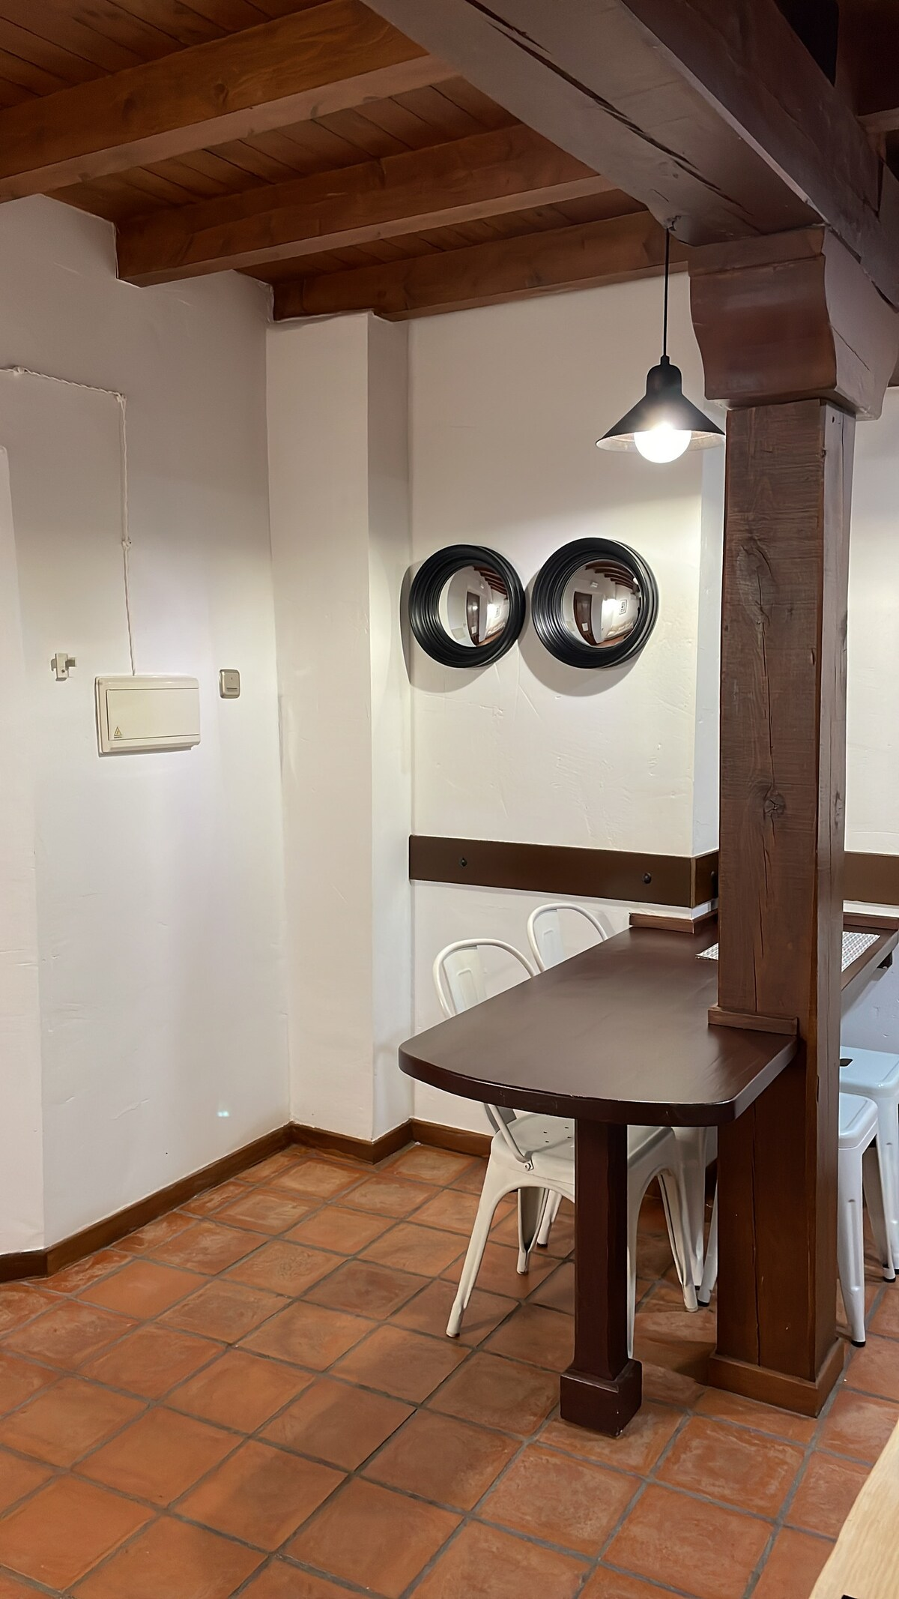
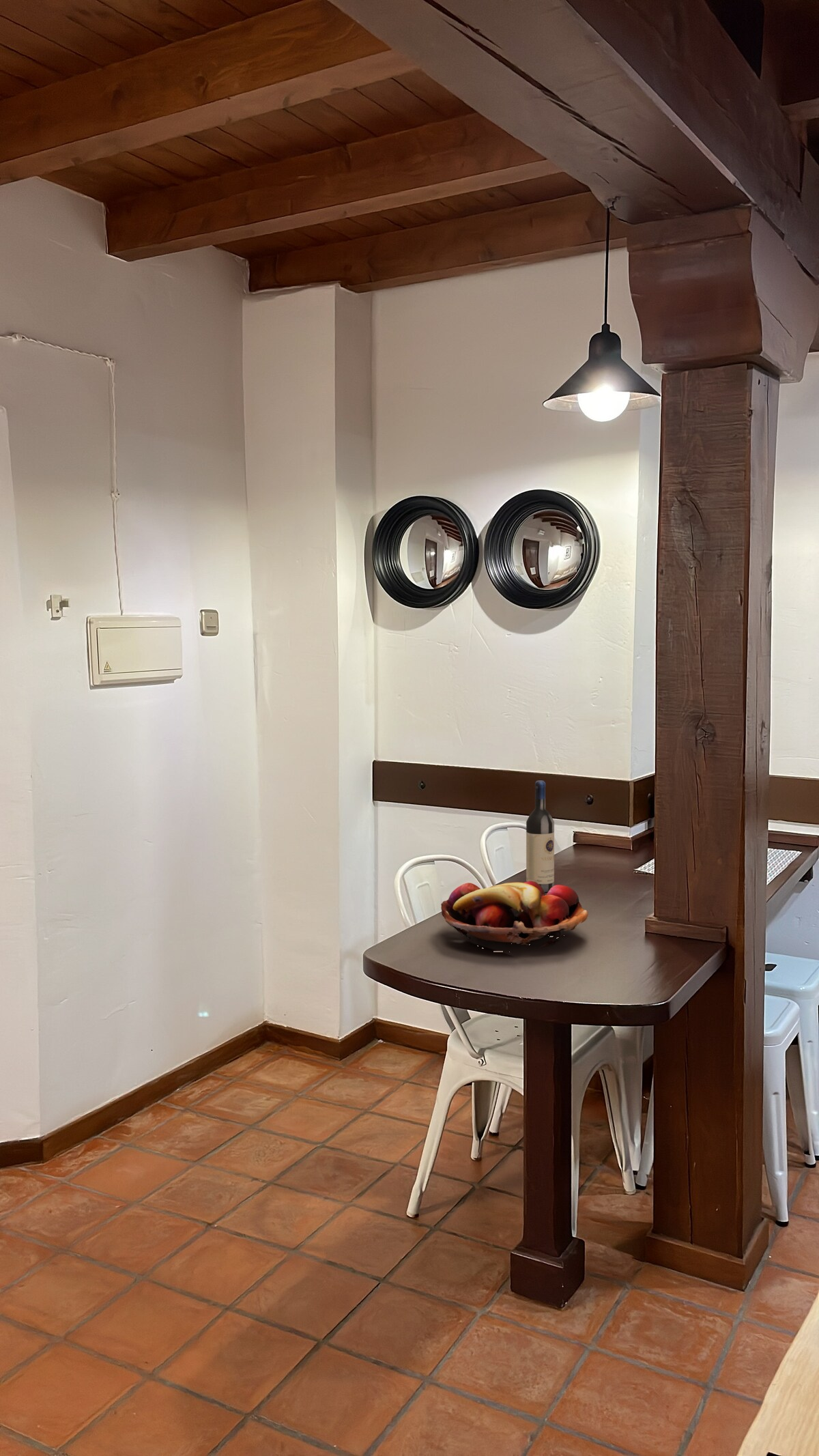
+ wine bottle (540, 835)
+ fruit basket (515, 910)
